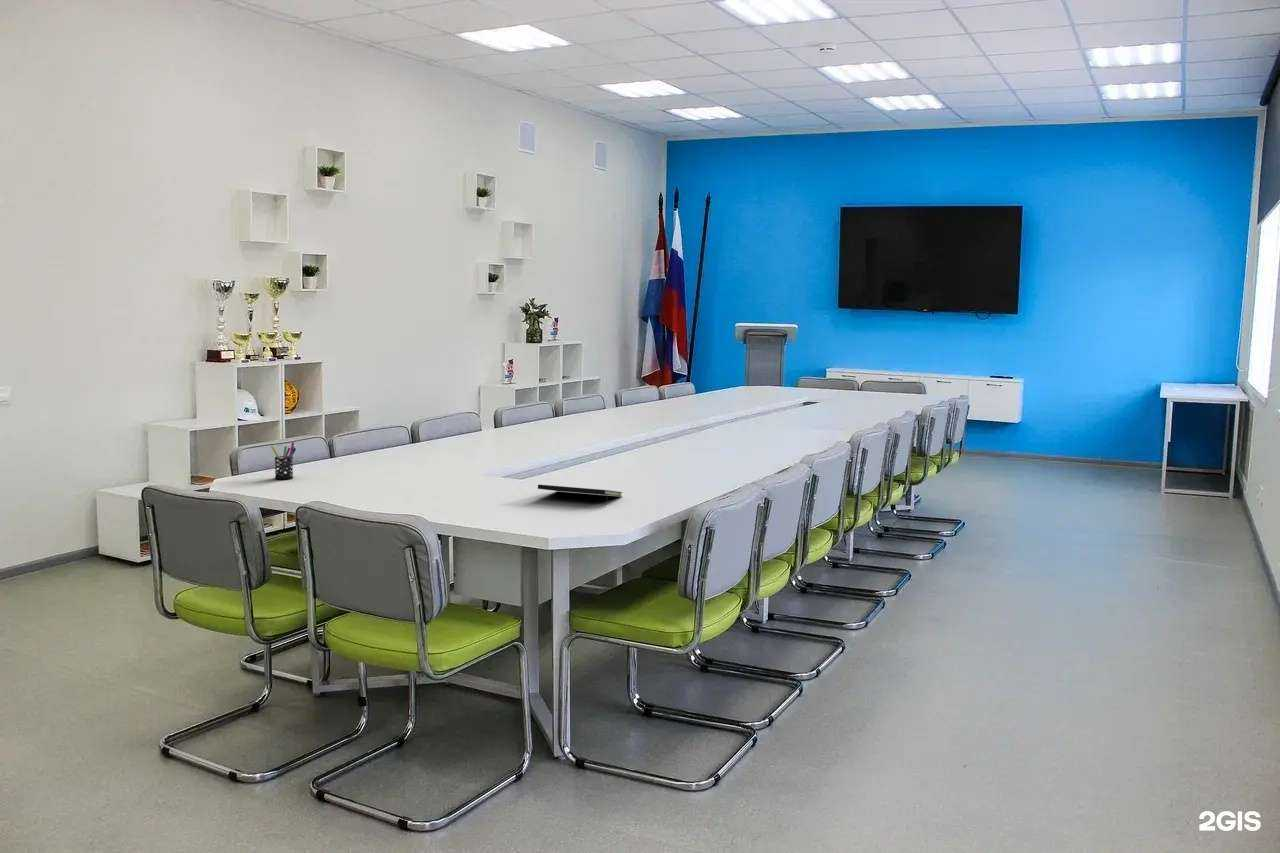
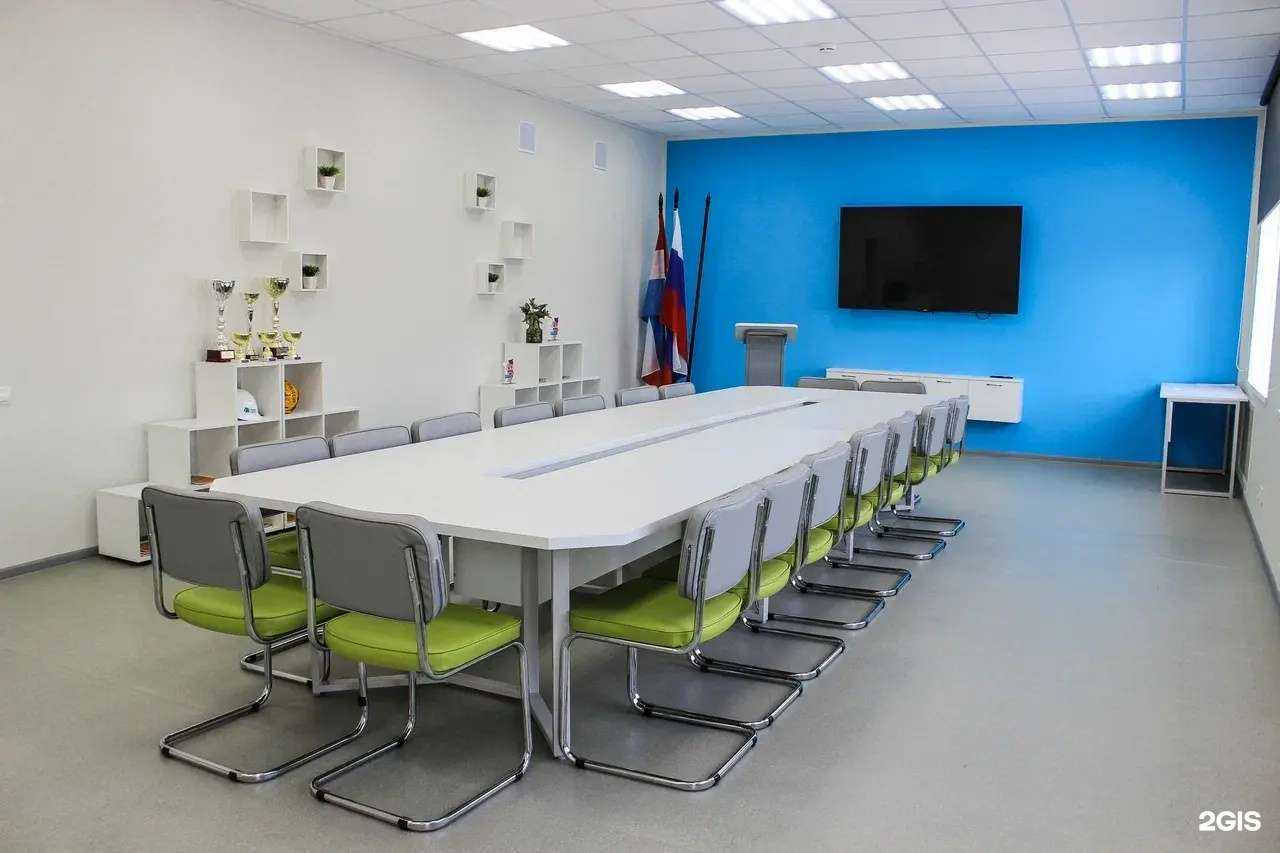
- pen holder (285, 459)
- notepad (580, 490)
